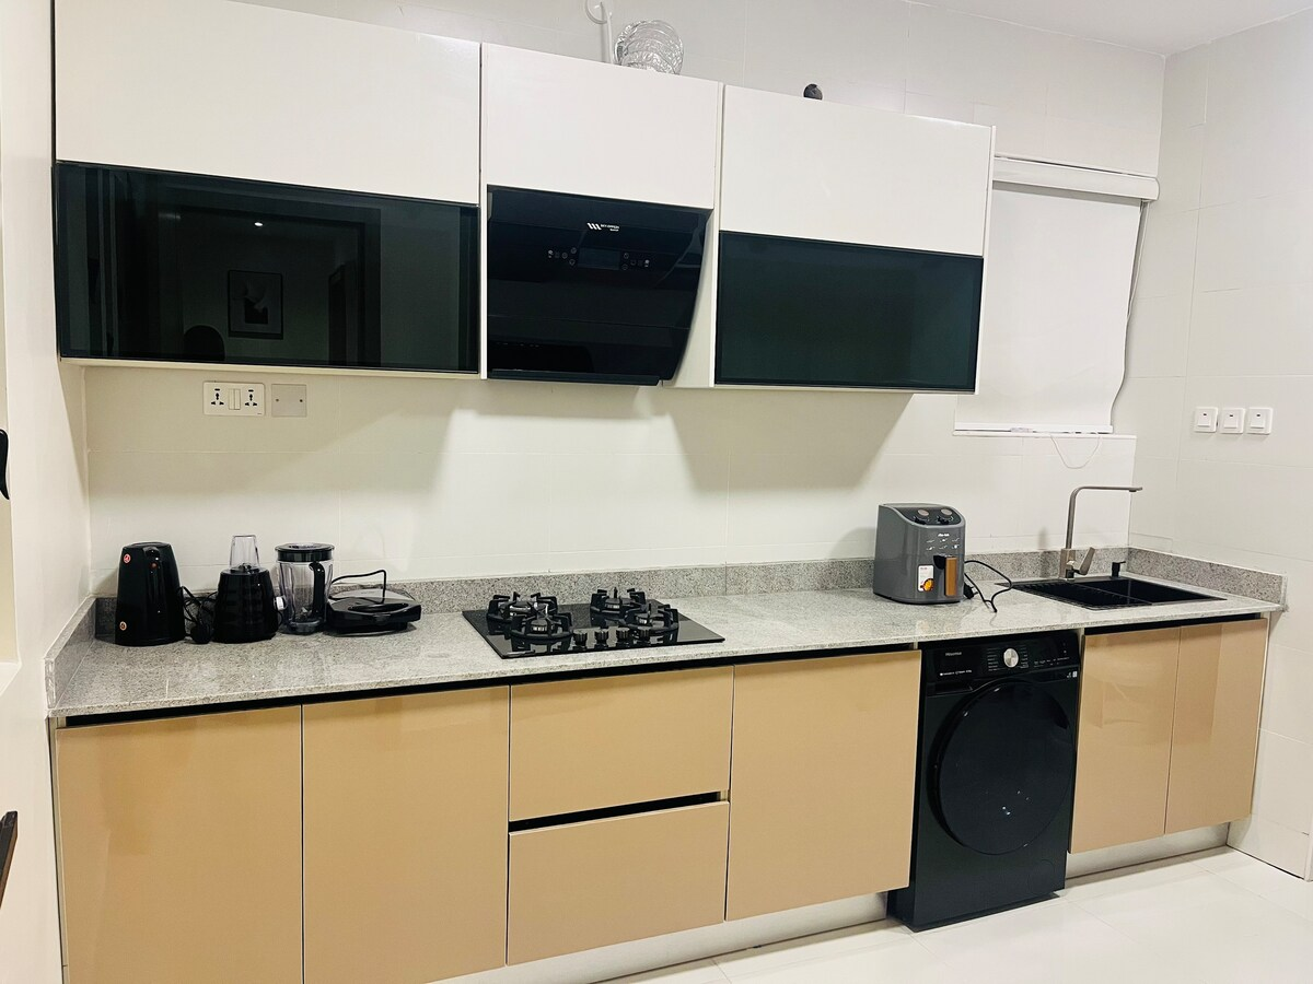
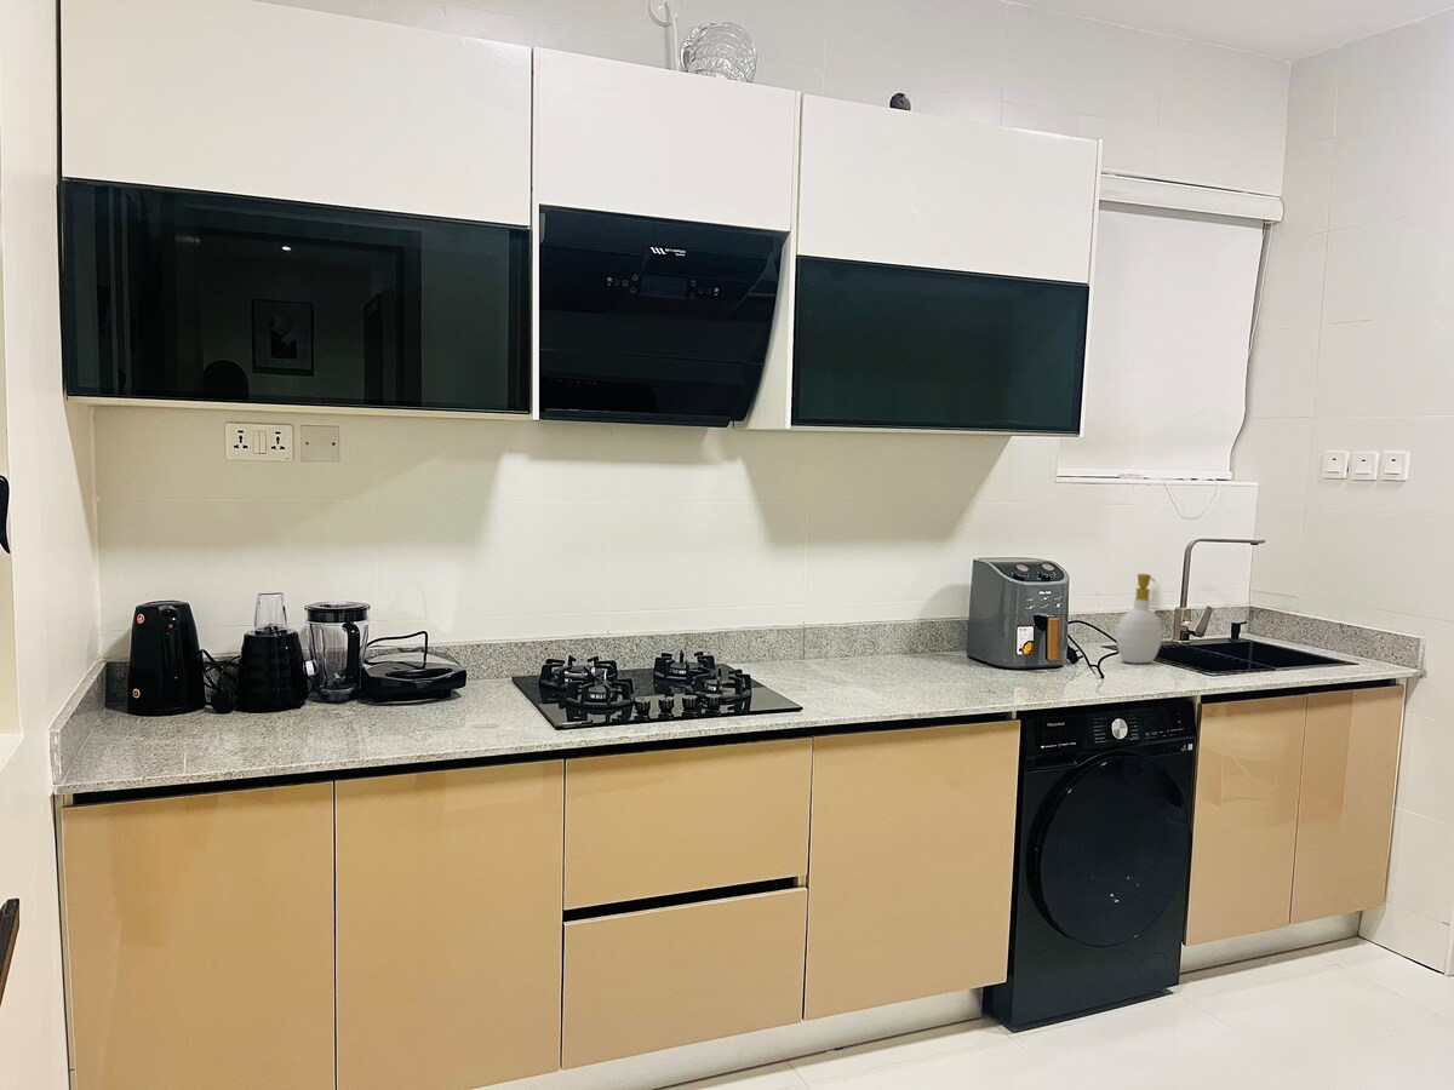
+ soap bottle (1141, 618)
